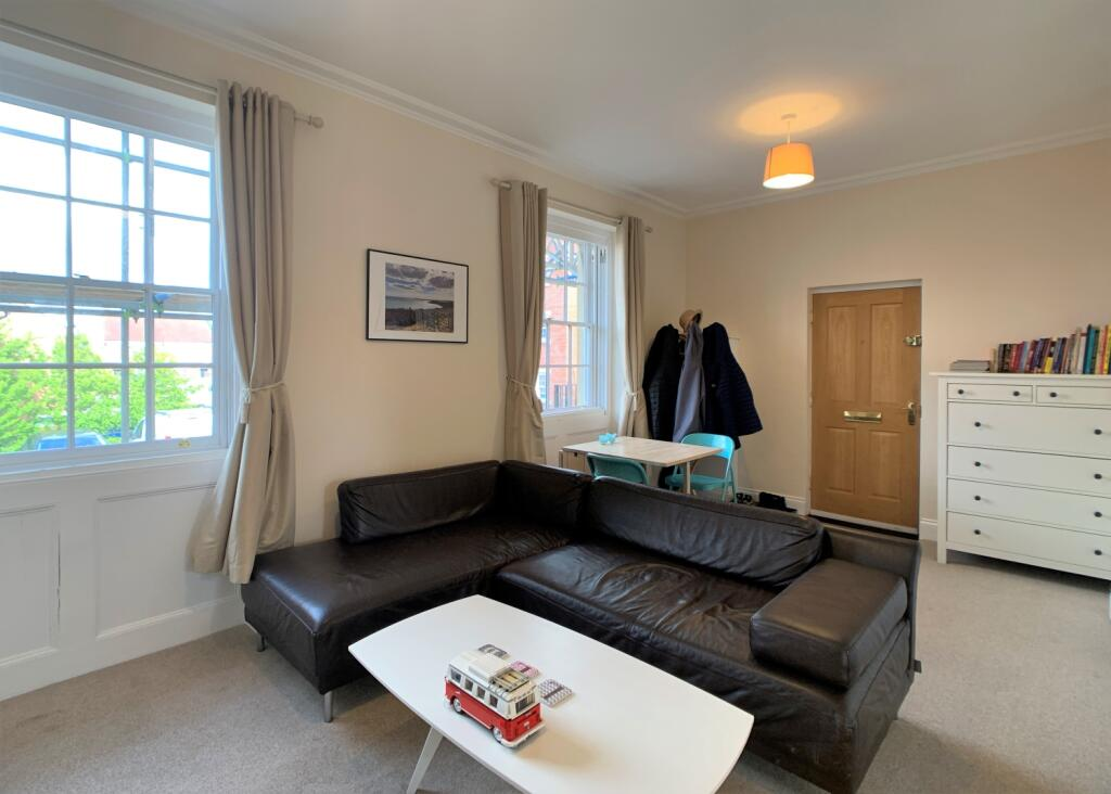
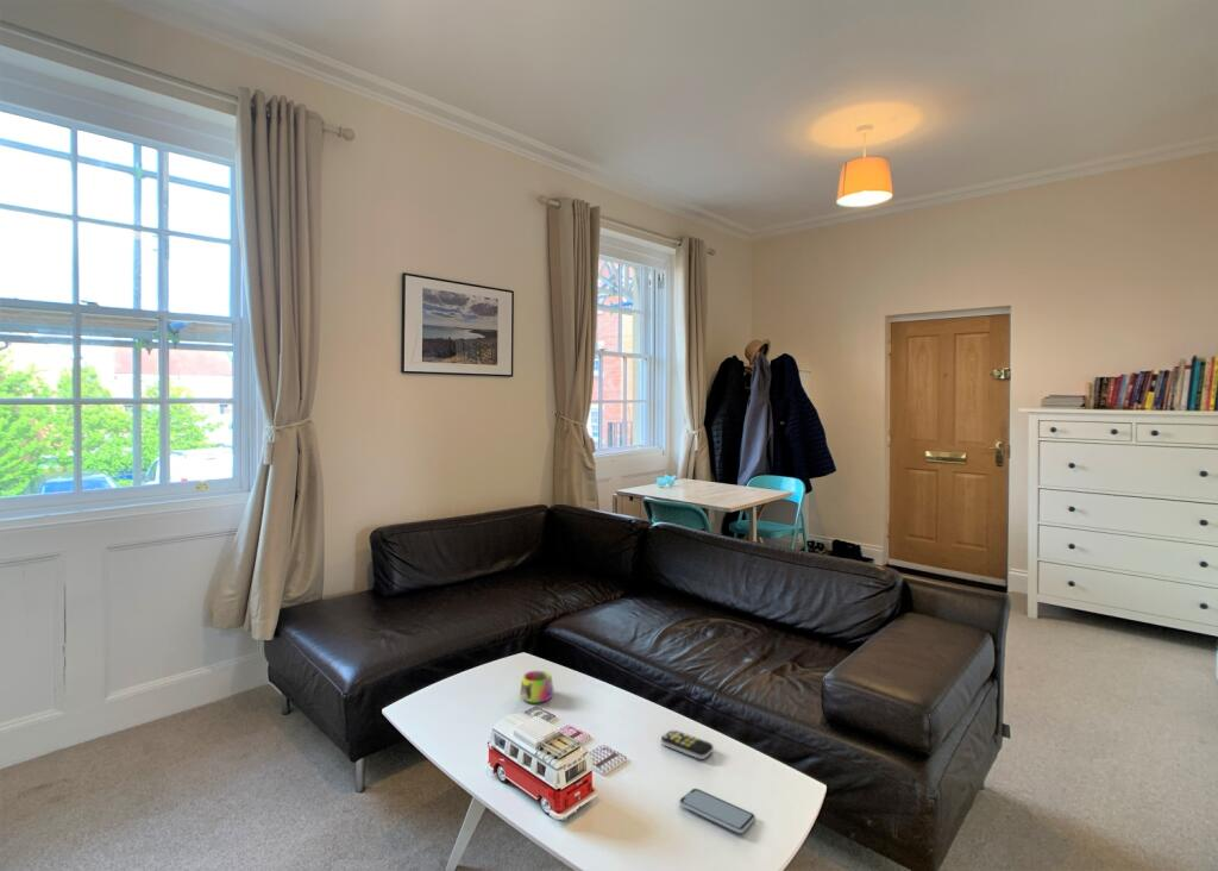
+ smartphone (716, 809)
+ remote control (686, 744)
+ mug (539, 687)
